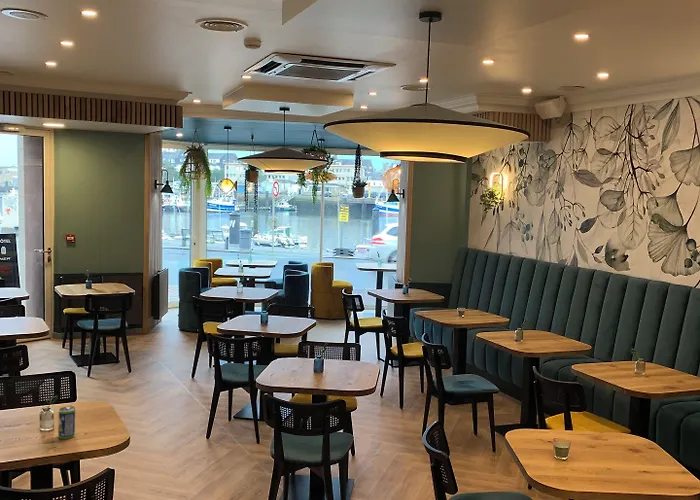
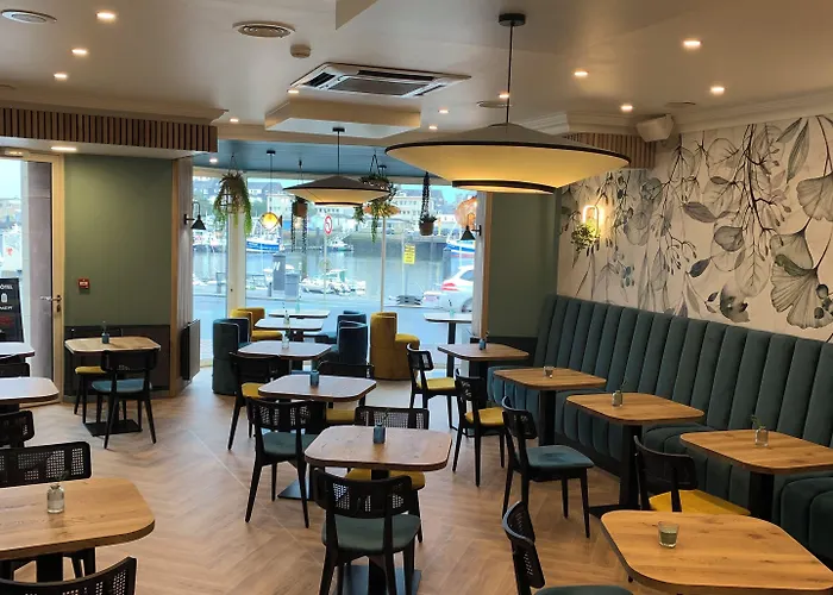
- beverage can (66, 422)
